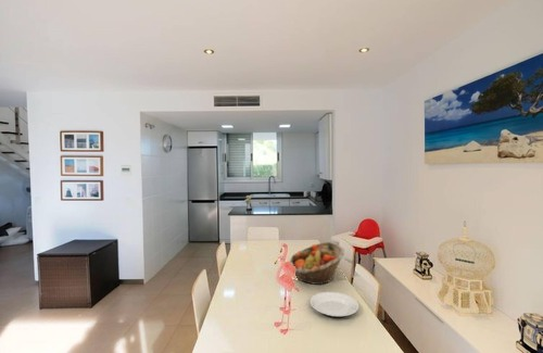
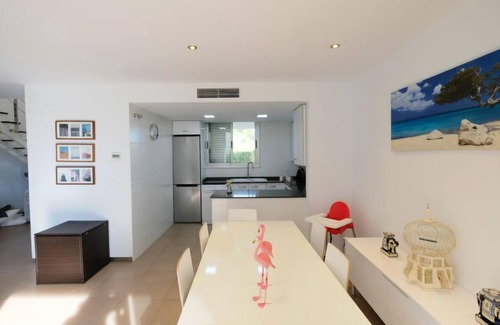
- plate (333, 306)
- fruit basket (316, 261)
